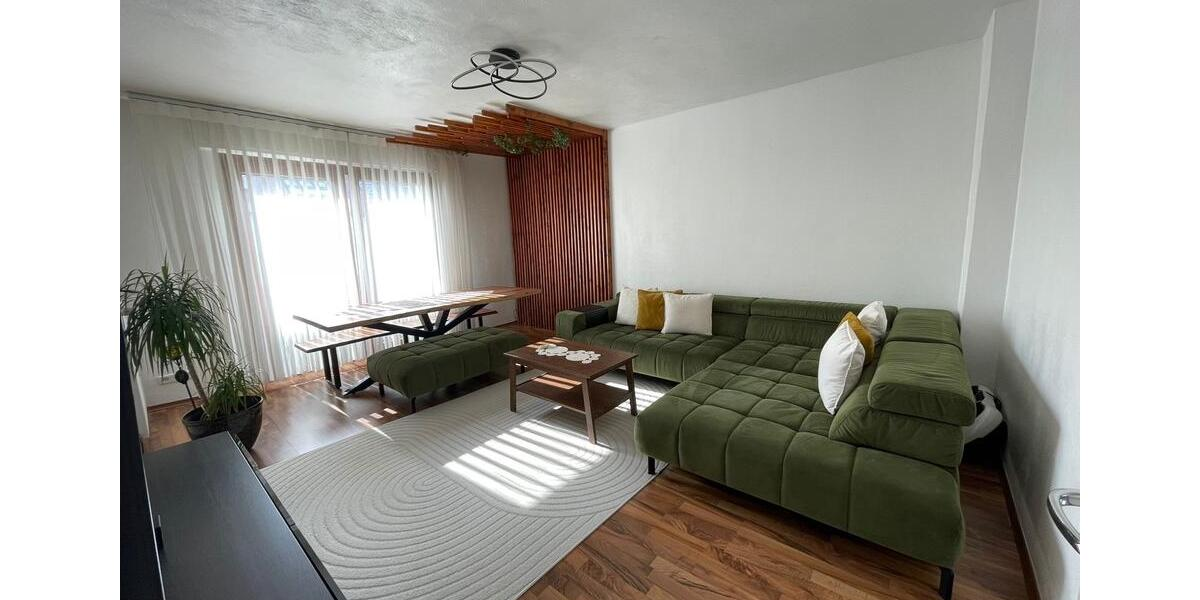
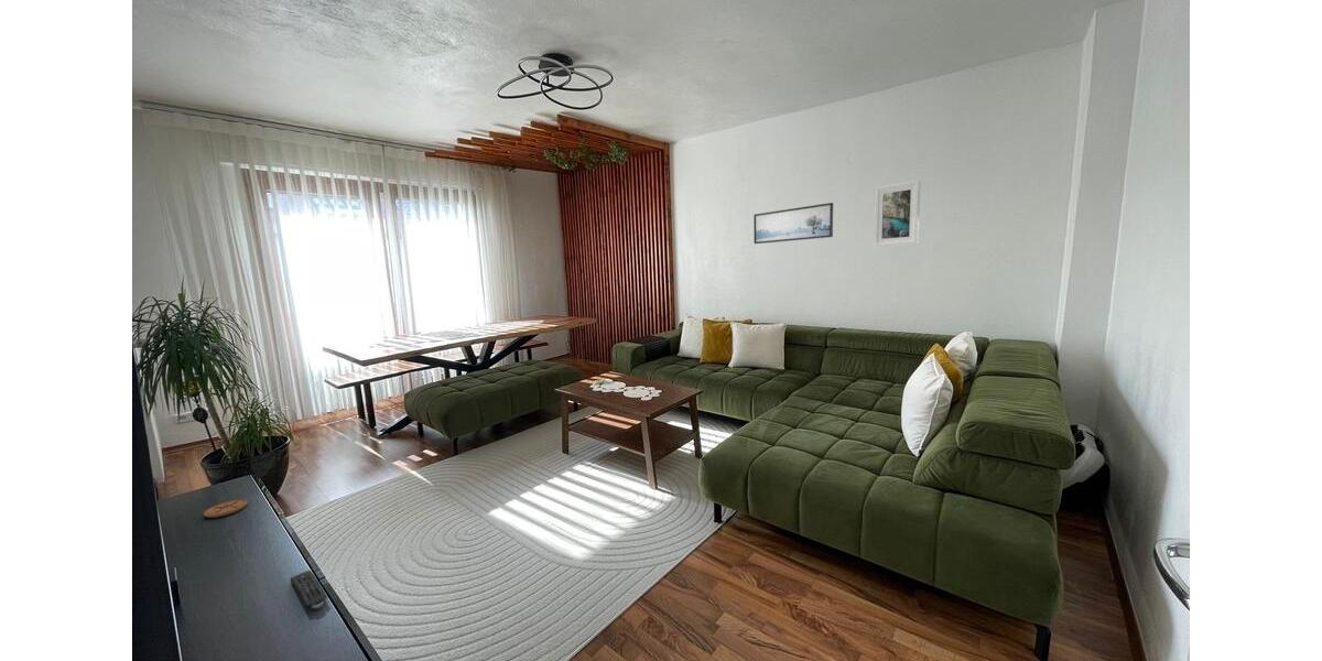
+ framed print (896, 215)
+ coaster (226, 508)
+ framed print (790, 225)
+ remote control (310, 588)
